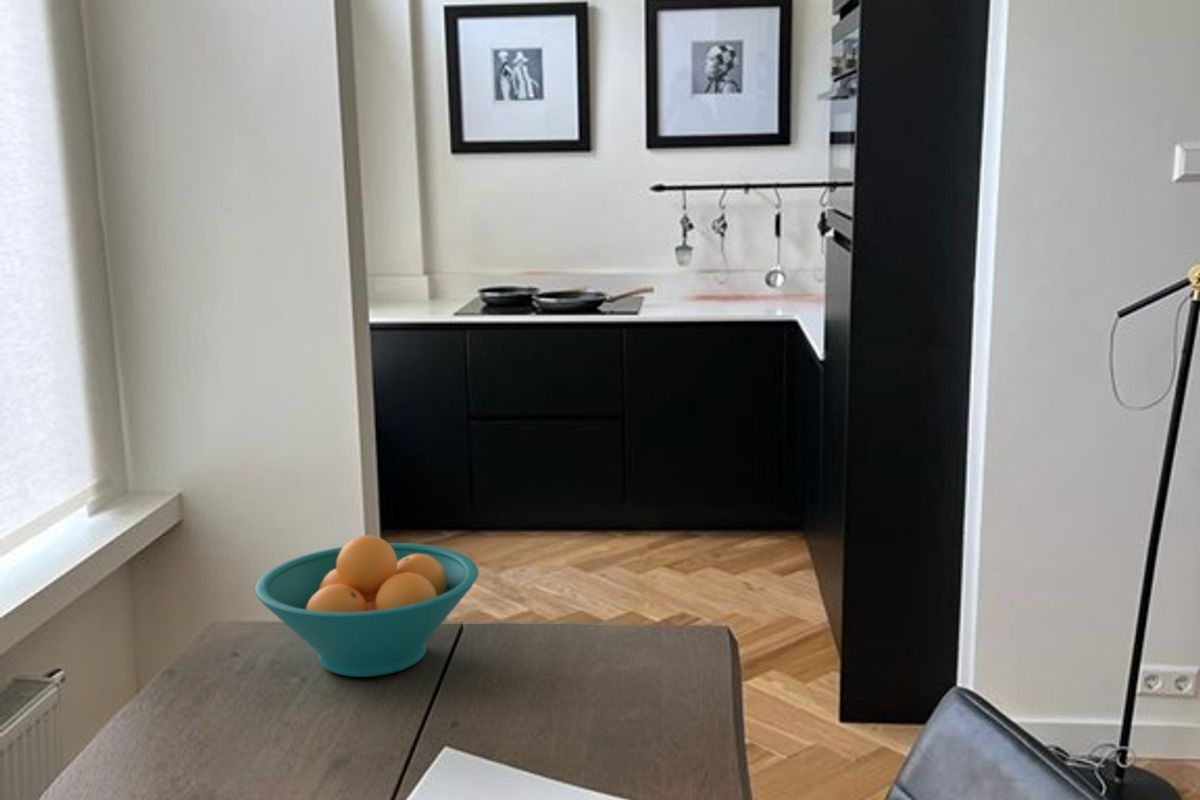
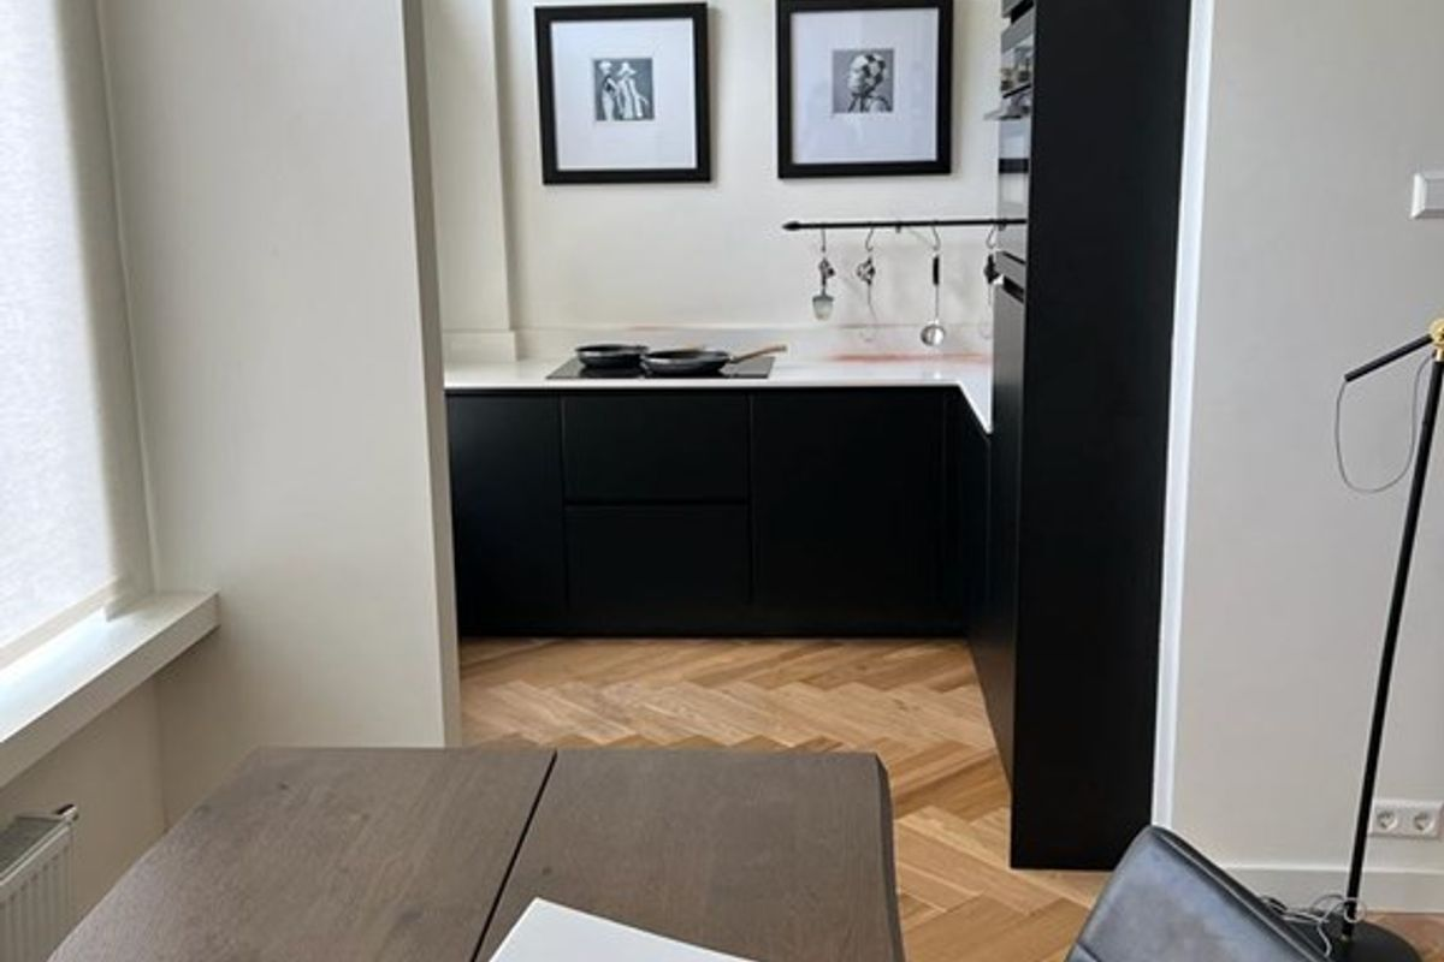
- fruit bowl (369, 598)
